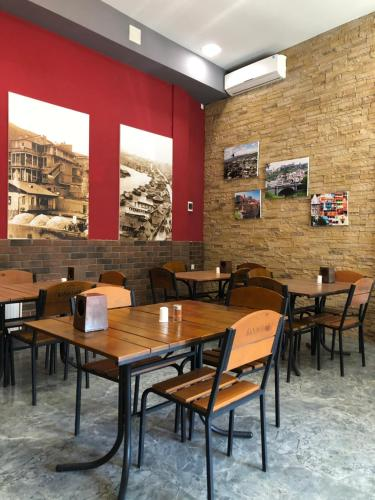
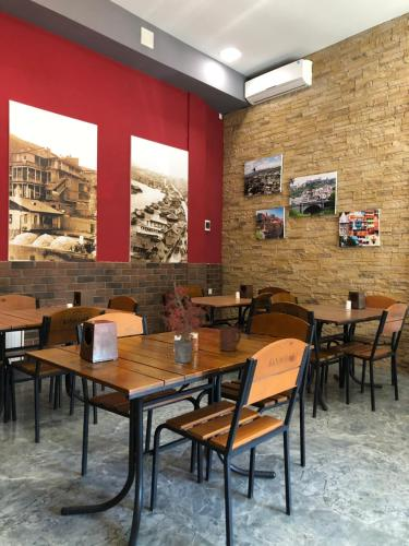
+ cup (229, 339)
+ potted plant (181, 316)
